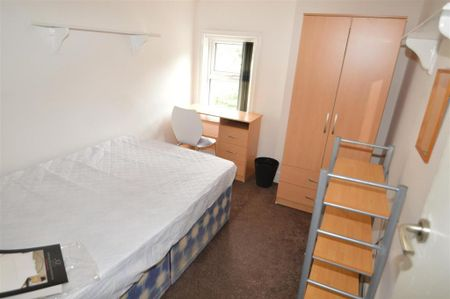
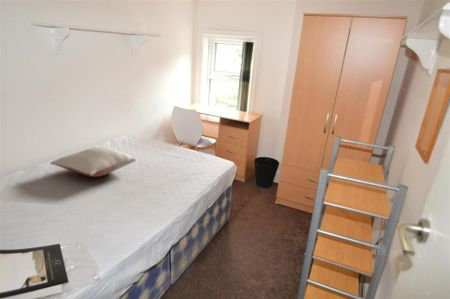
+ pillow (95, 161)
